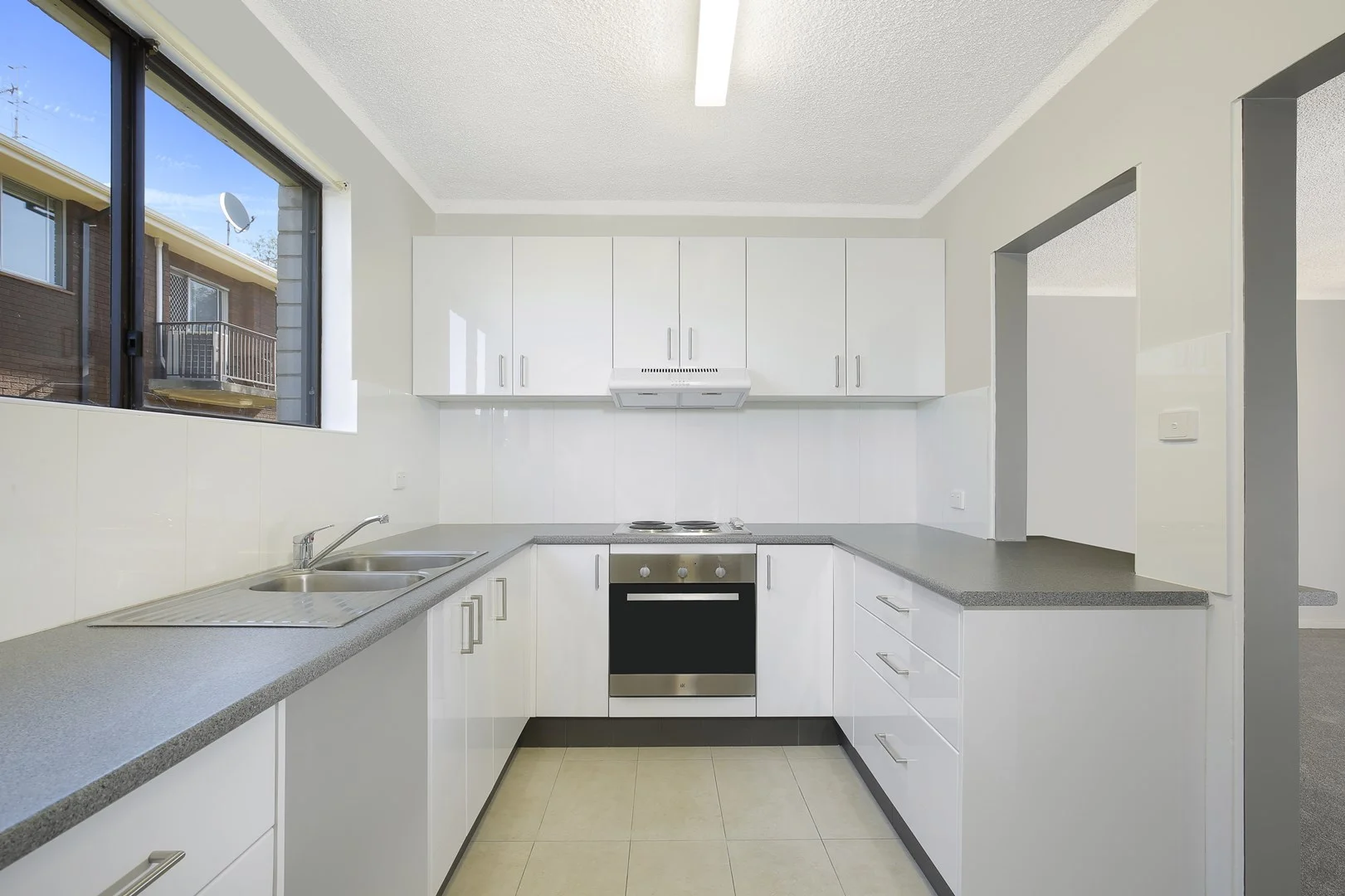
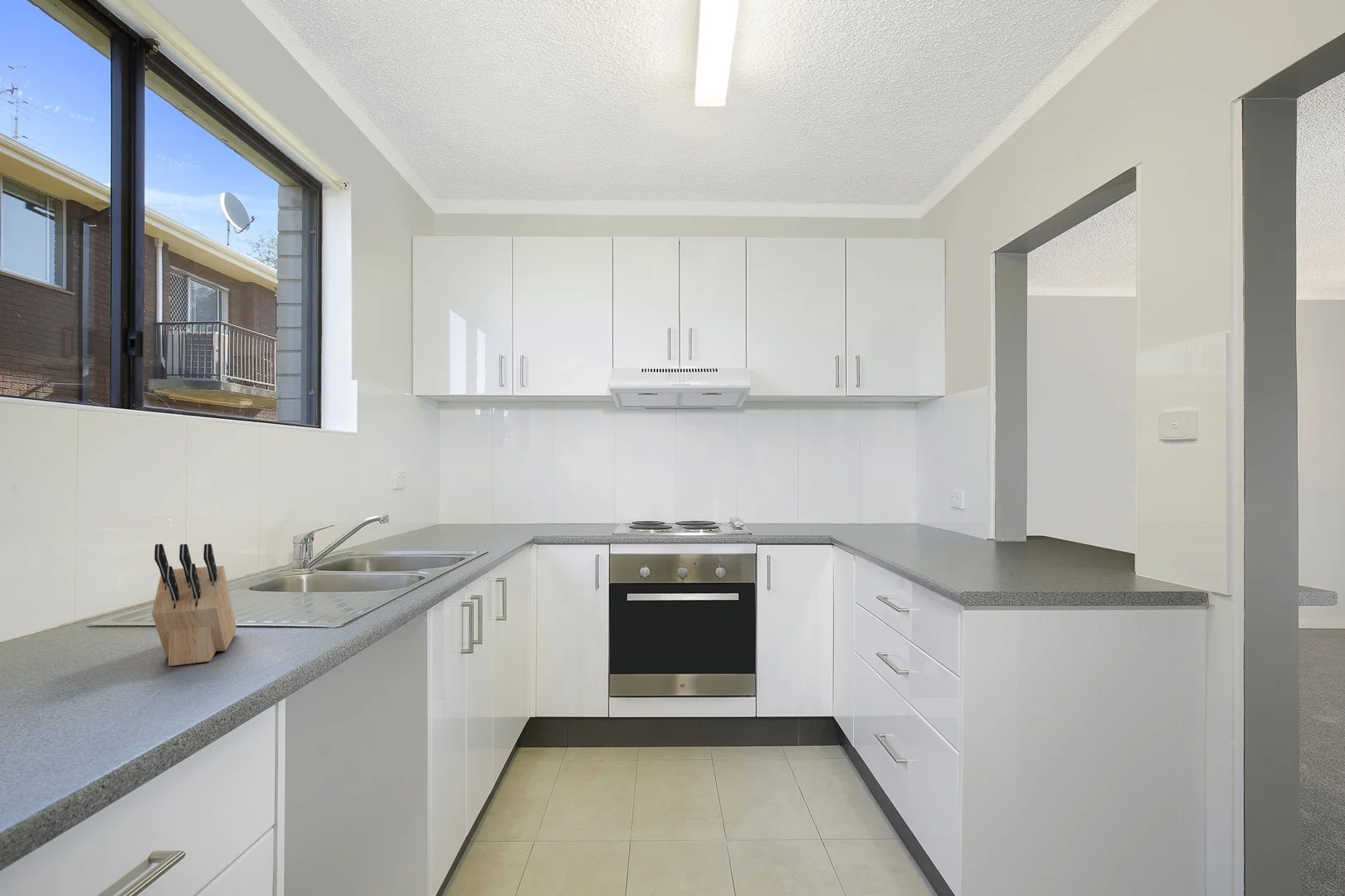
+ knife block (196, 594)
